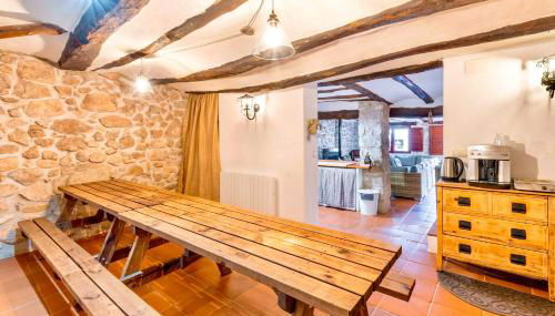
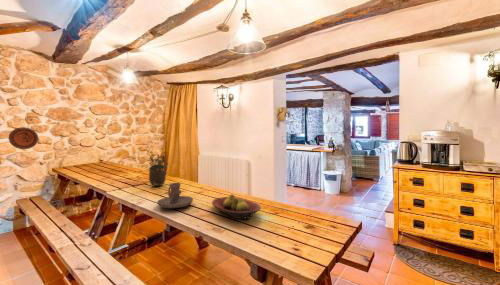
+ potted plant (157, 165)
+ fruit bowl (235, 204)
+ candle holder (174, 194)
+ decorative plate (23, 138)
